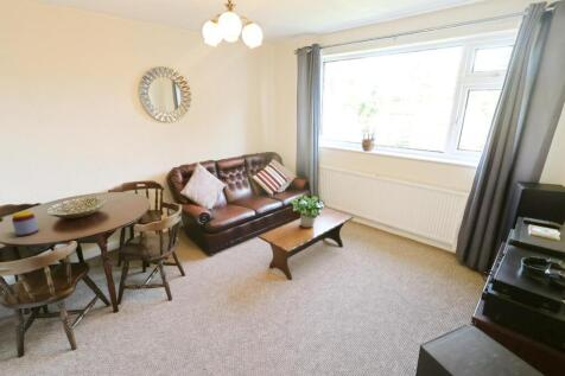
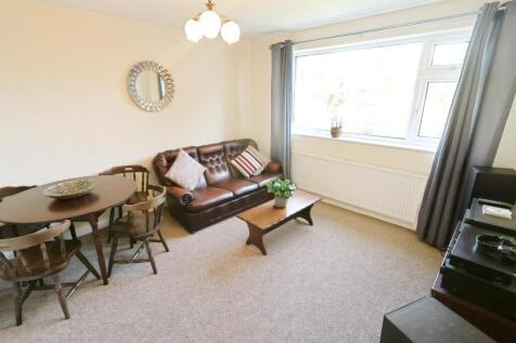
- jar (25, 223)
